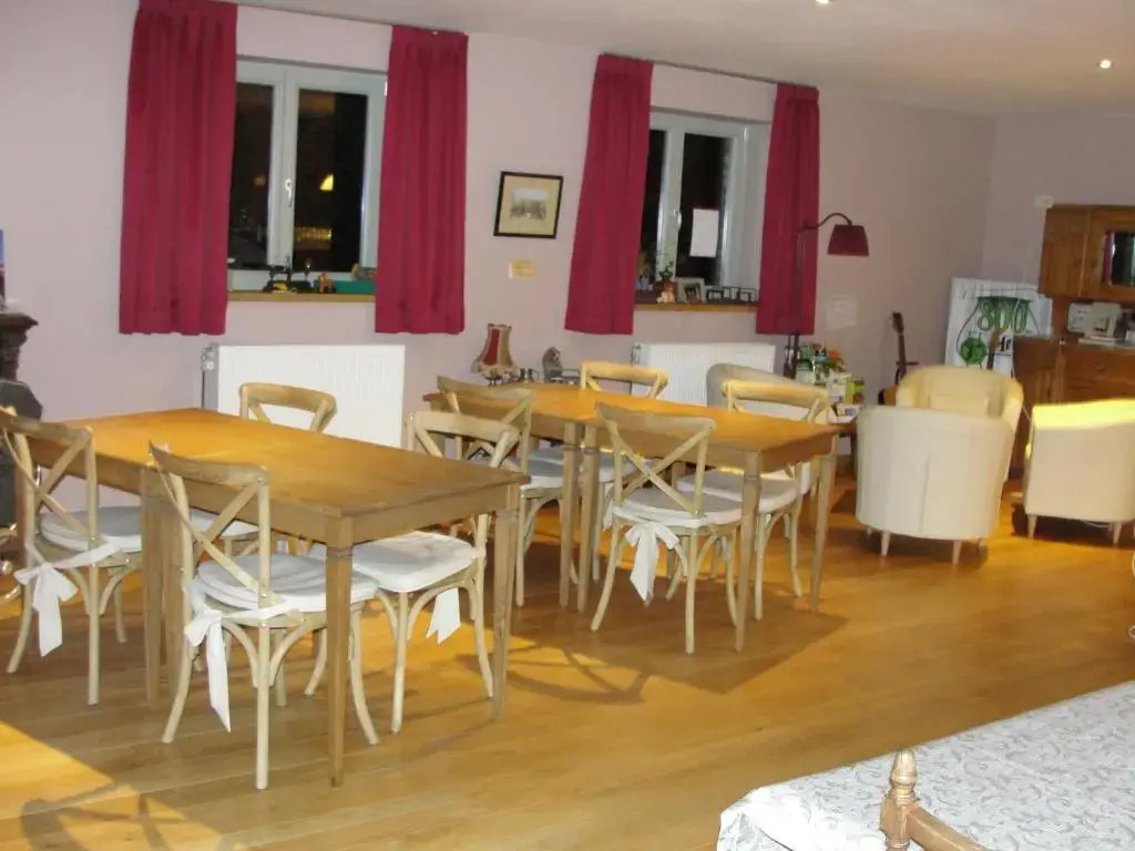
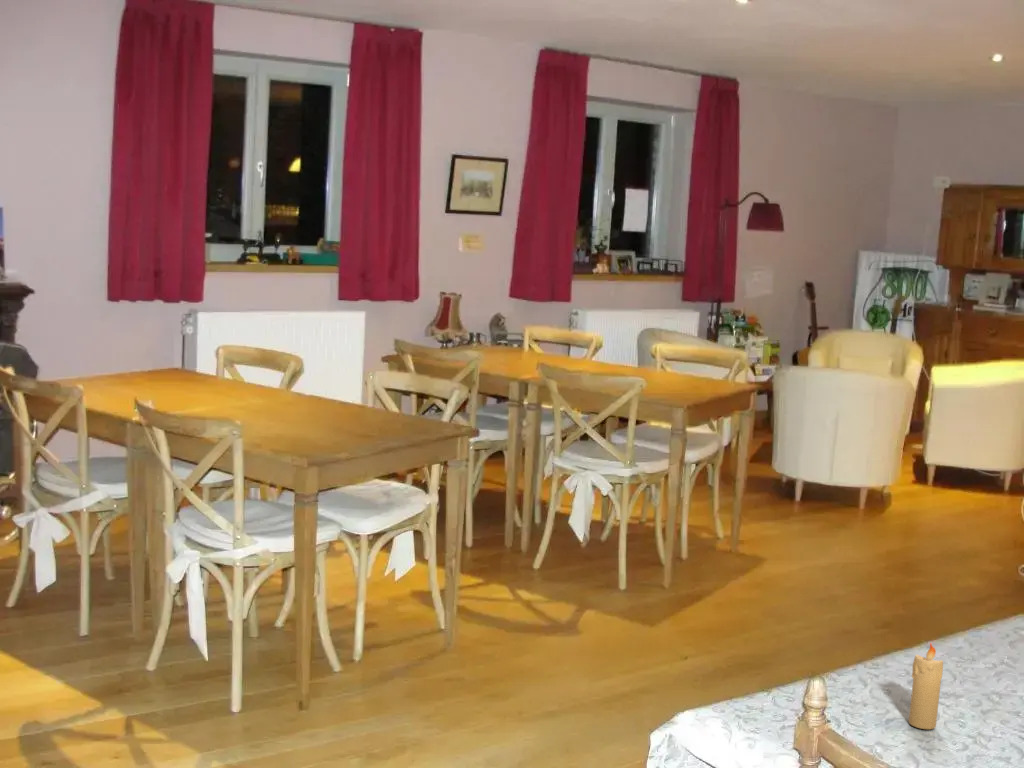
+ candle (926, 683)
